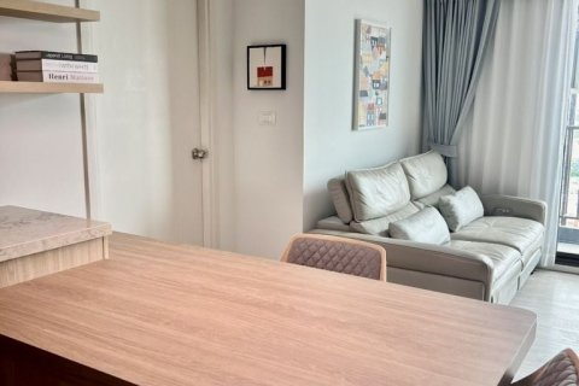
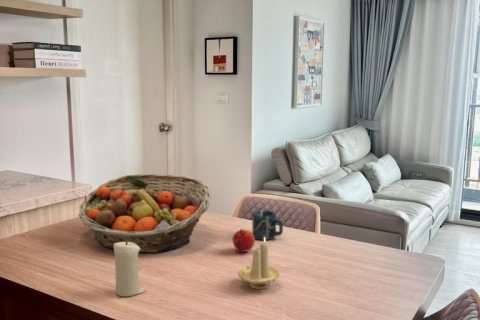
+ peach (243, 240)
+ fruit basket (145, 210)
+ cup (267, 225)
+ candle holder (258, 260)
+ candle (128, 265)
